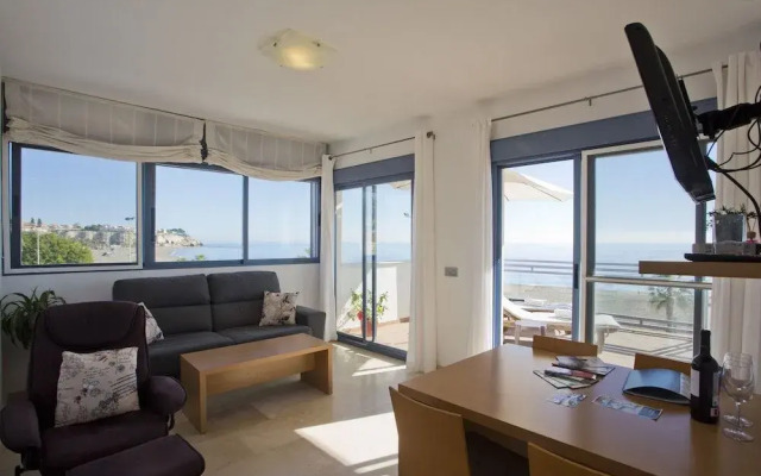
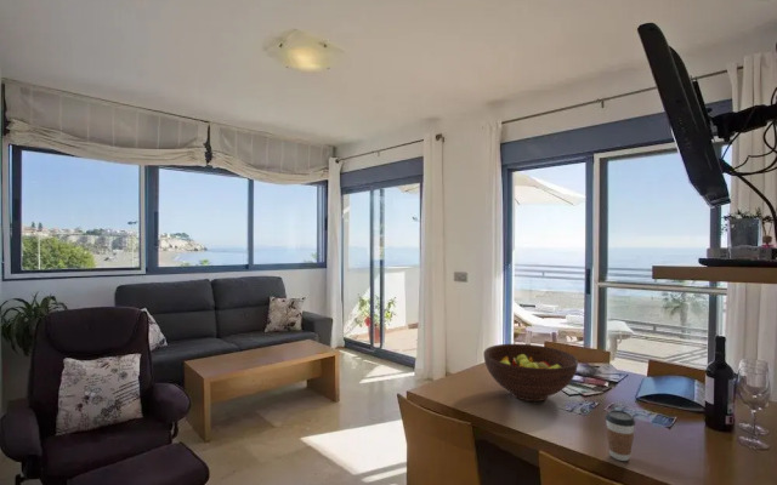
+ fruit bowl (528, 375)
+ coffee cup (619, 435)
